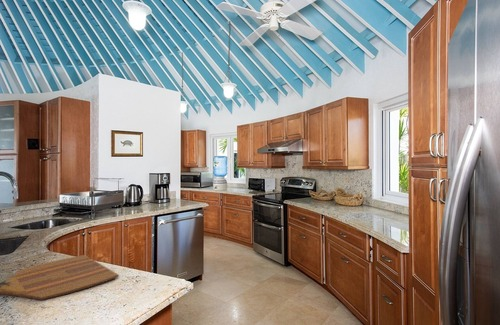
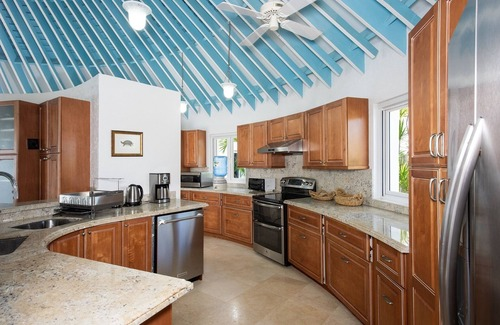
- cutting board (53, 275)
